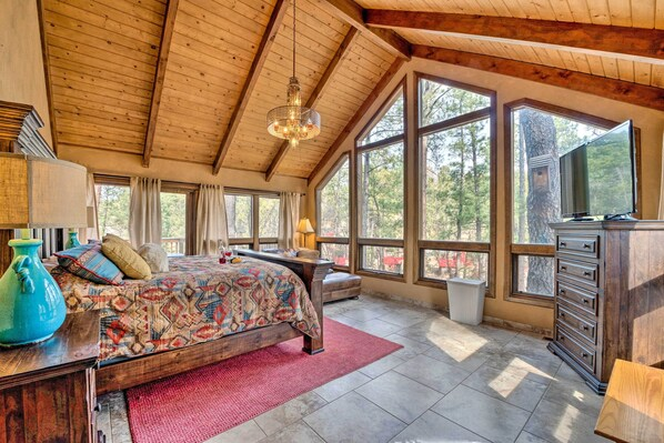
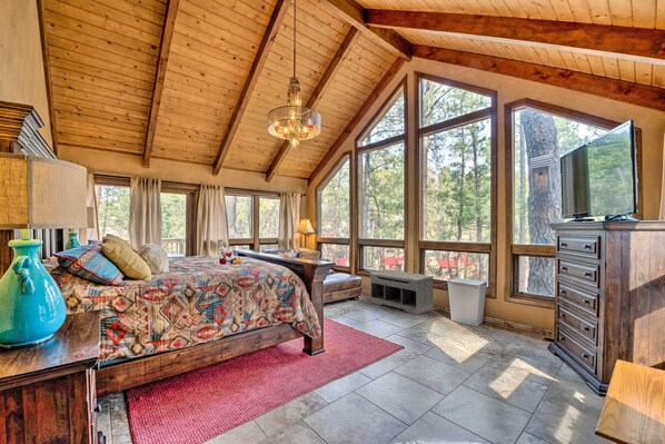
+ bench (400, 289)
